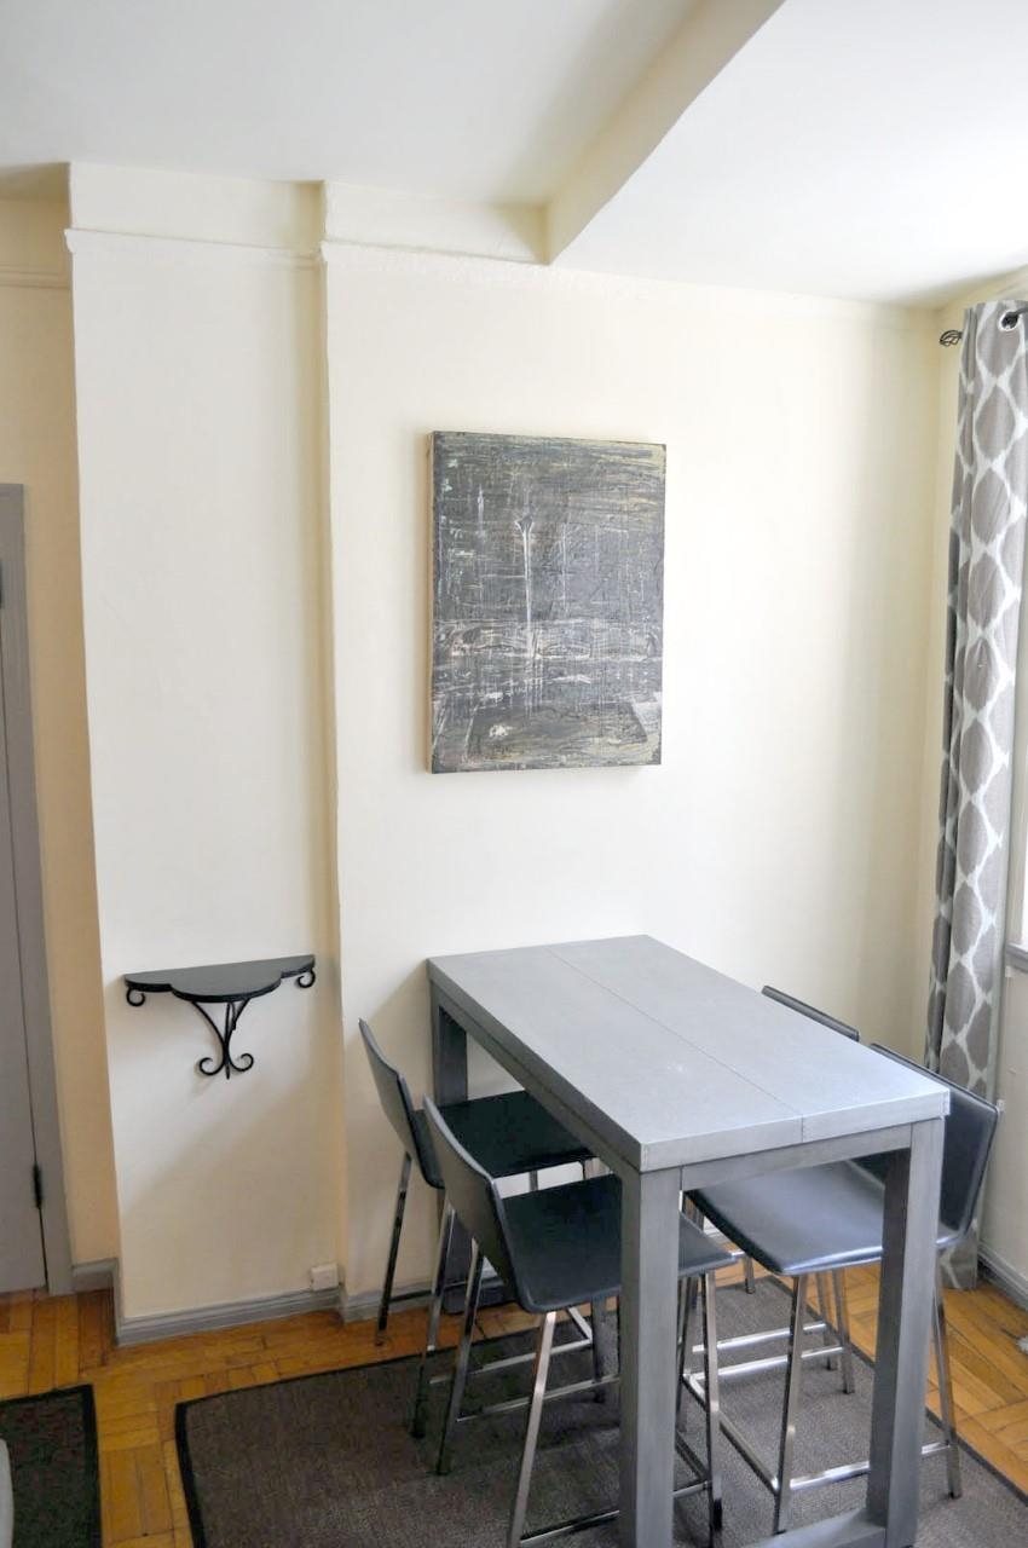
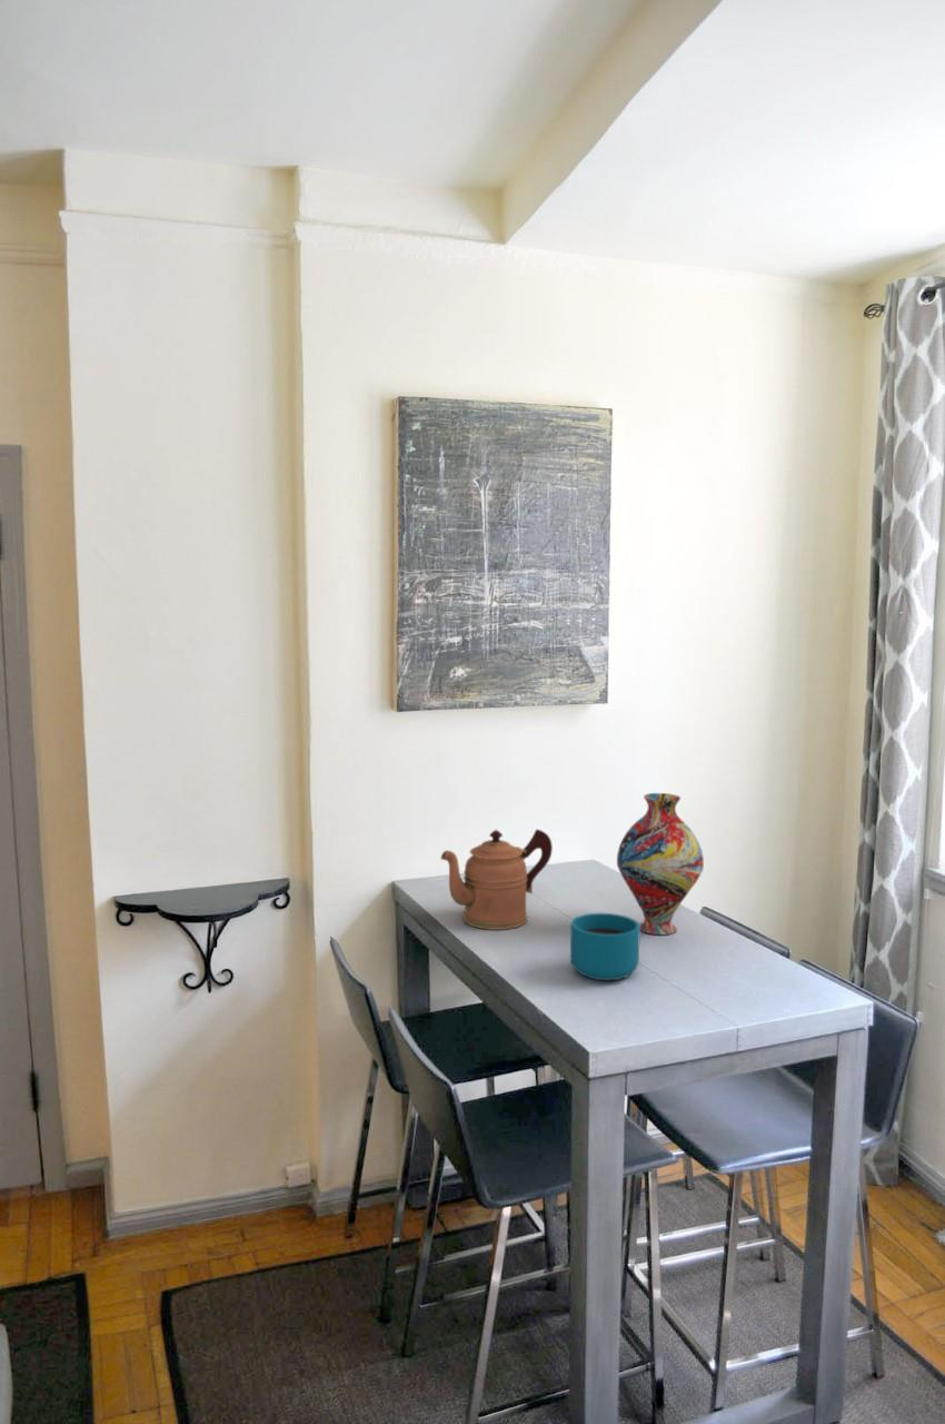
+ vase (659, 863)
+ coffeepot (496, 873)
+ cup (603, 943)
